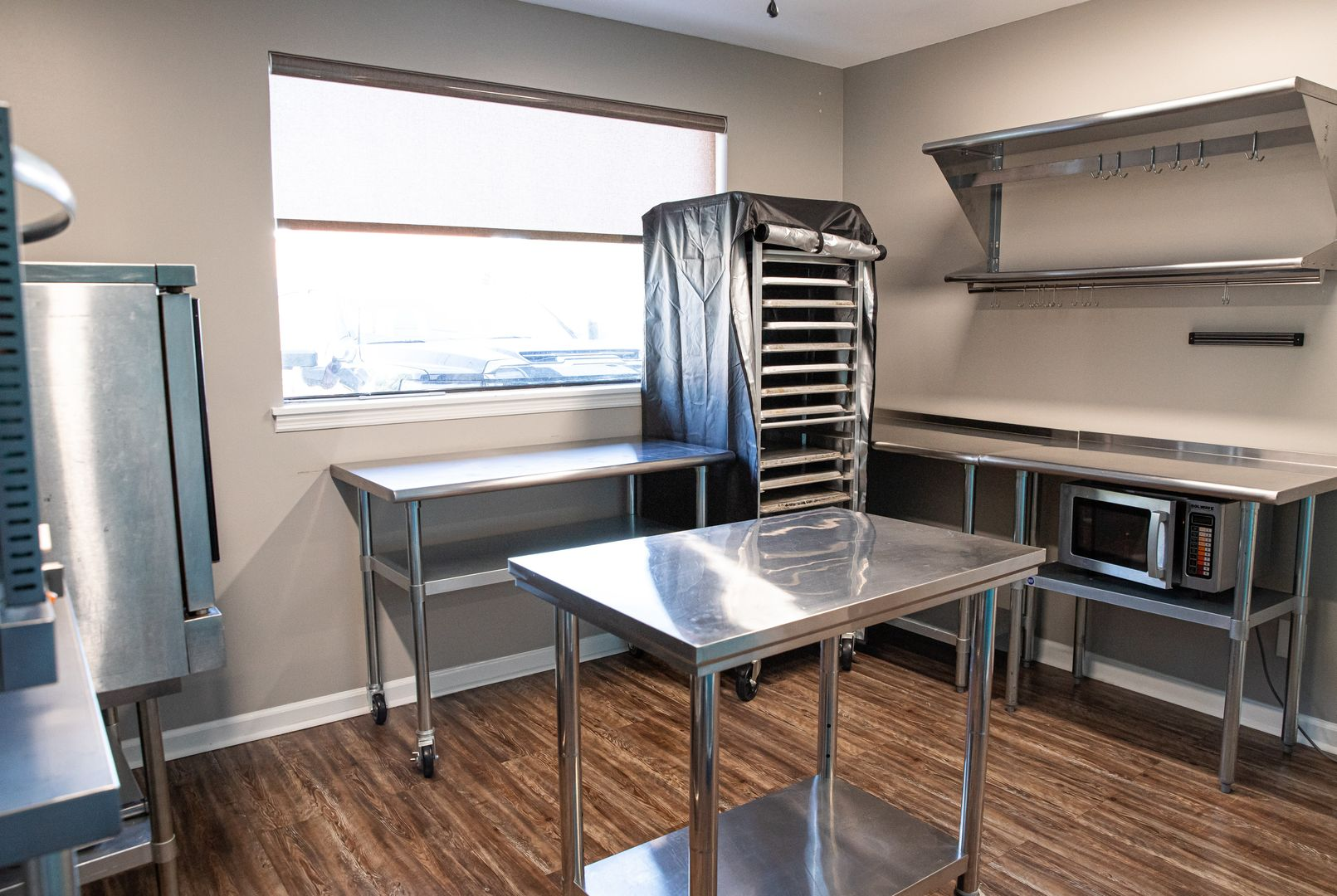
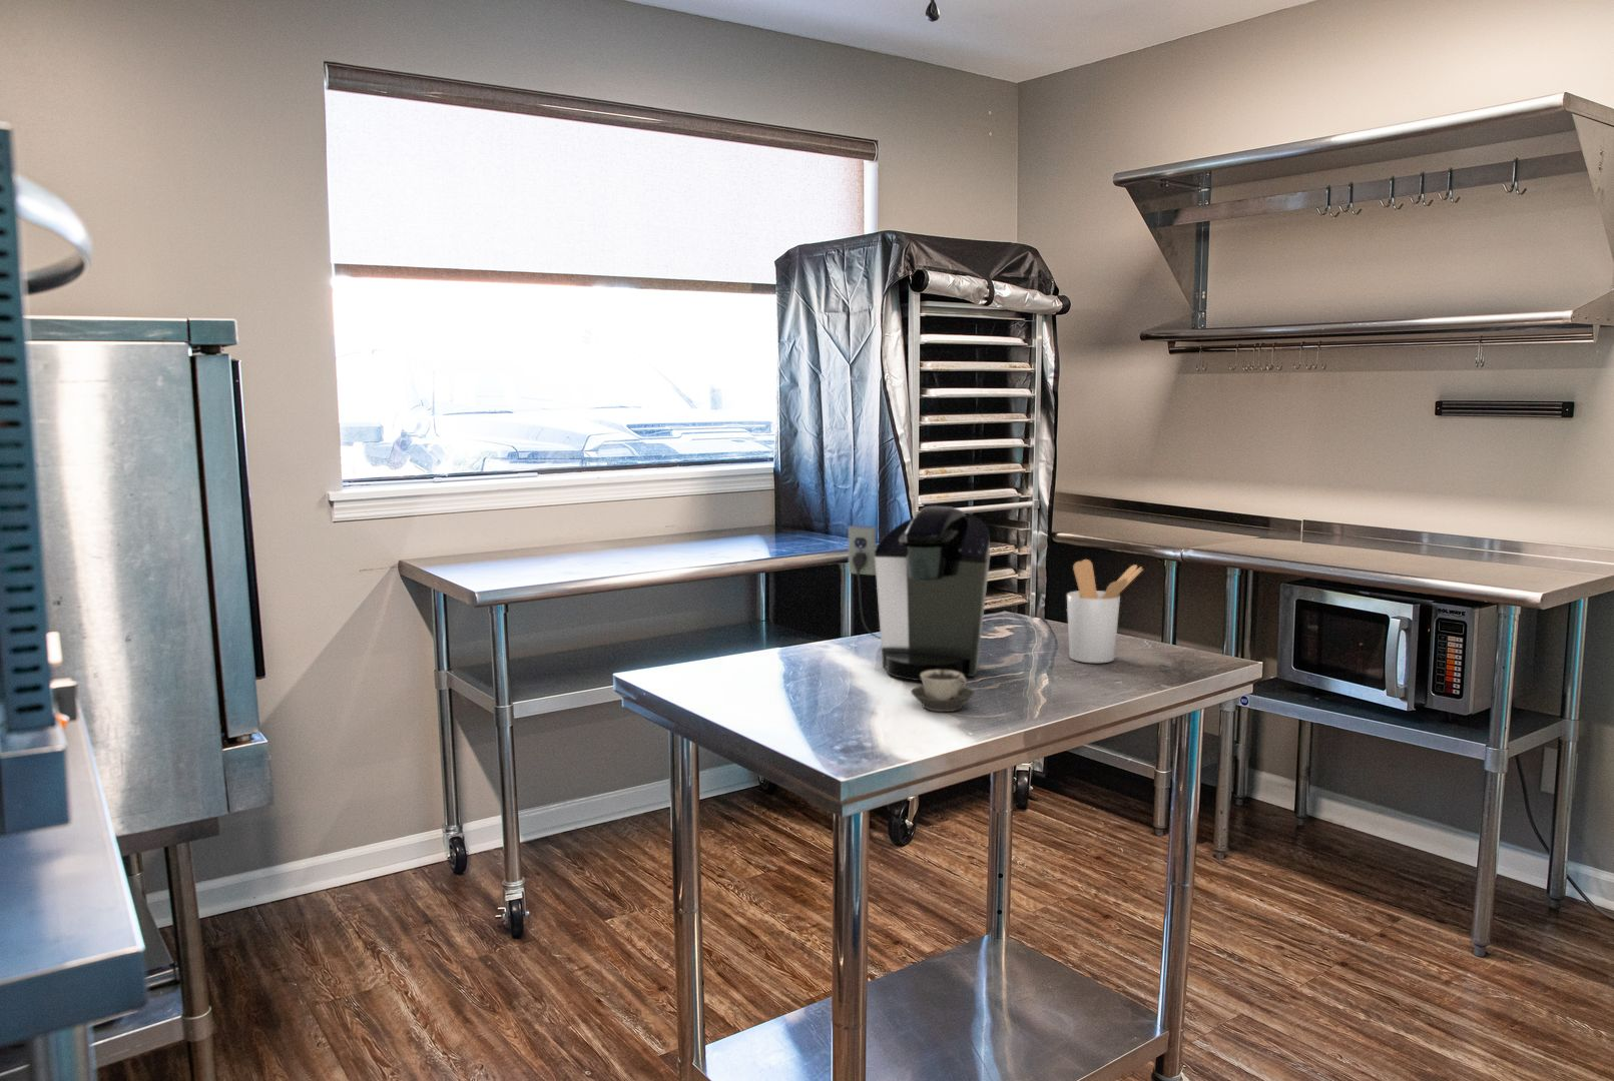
+ utensil holder (1105, 609)
+ cup (942, 690)
+ coffee maker (904, 585)
